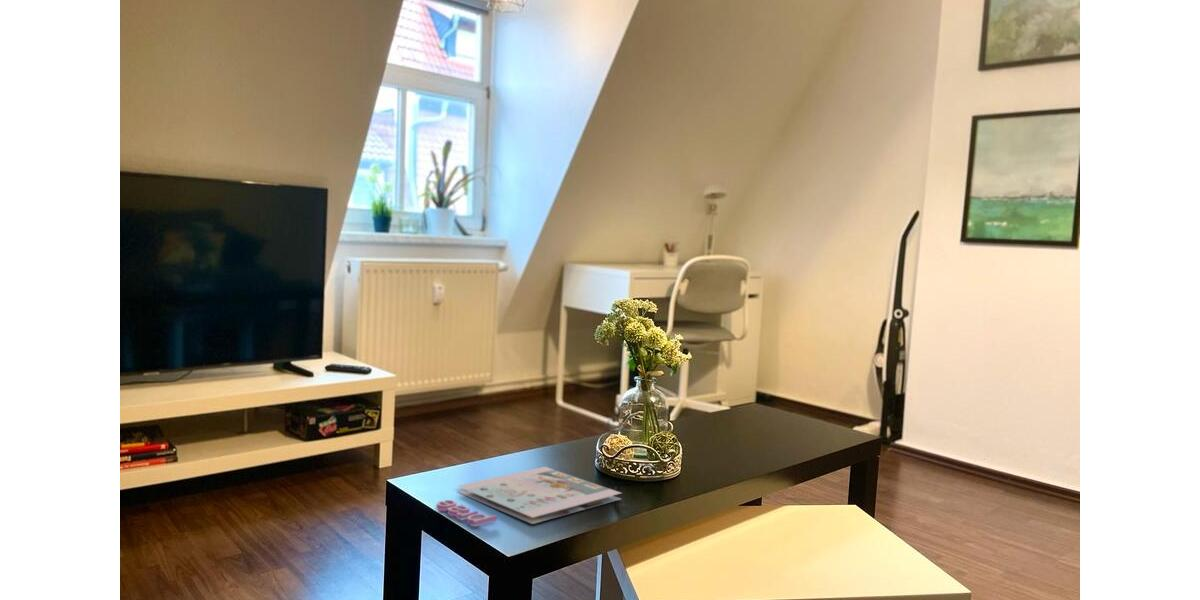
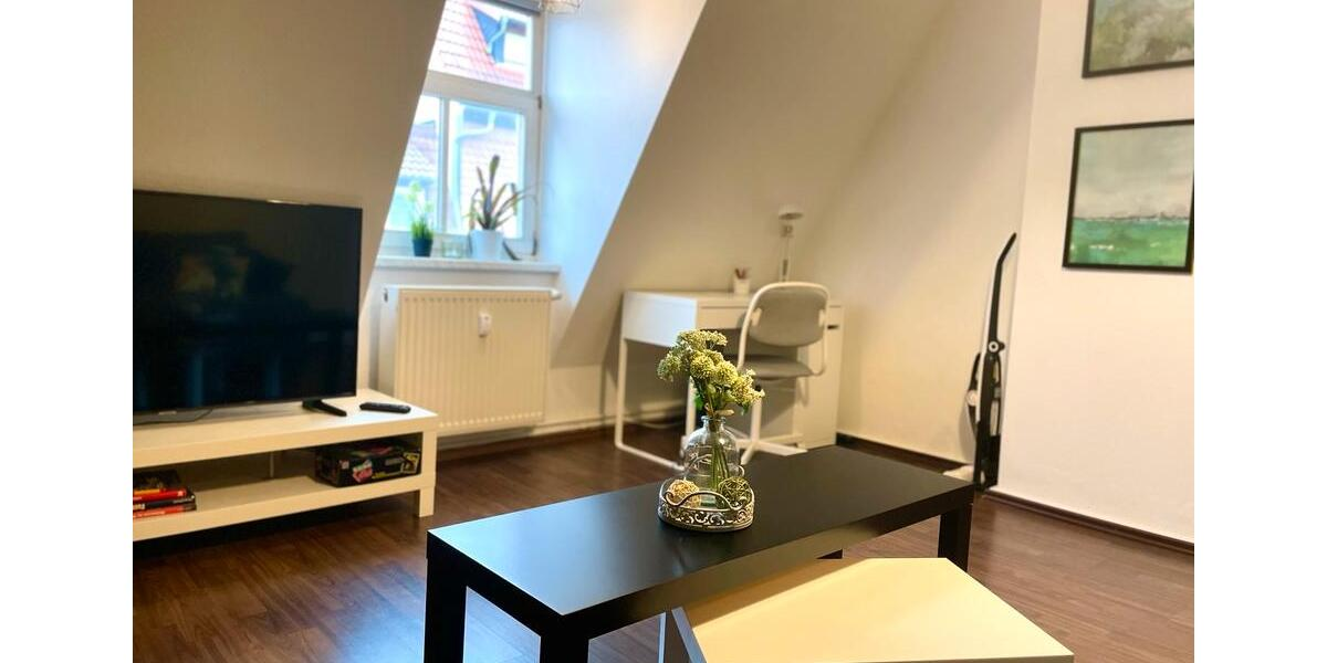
- magazine (521, 496)
